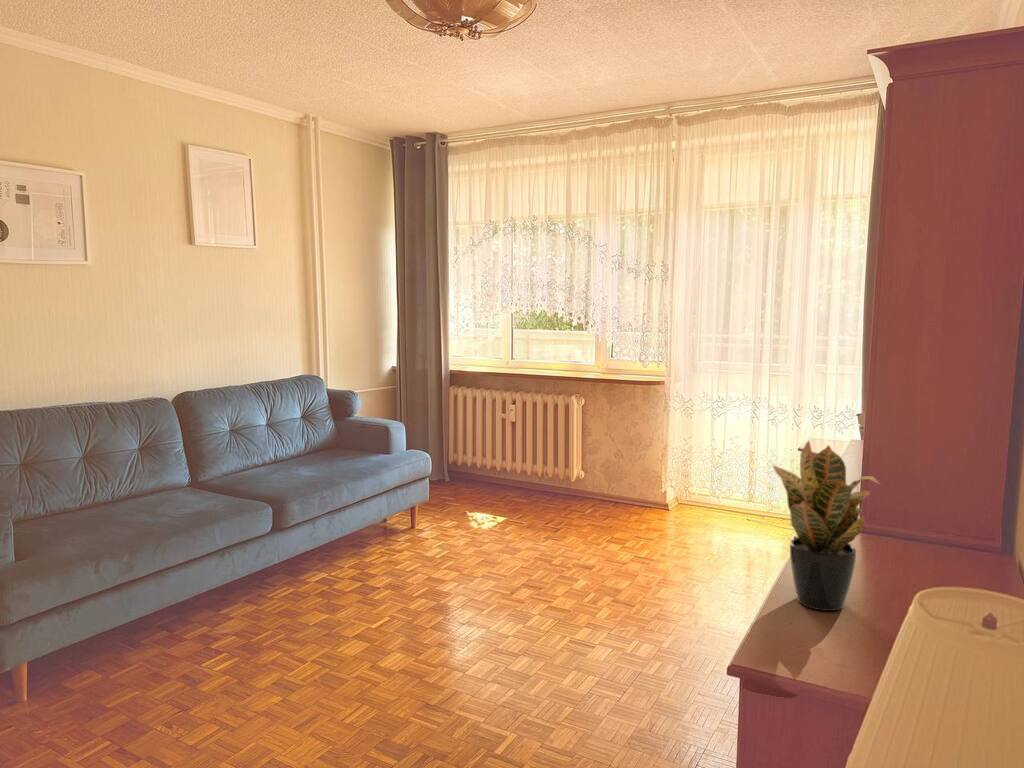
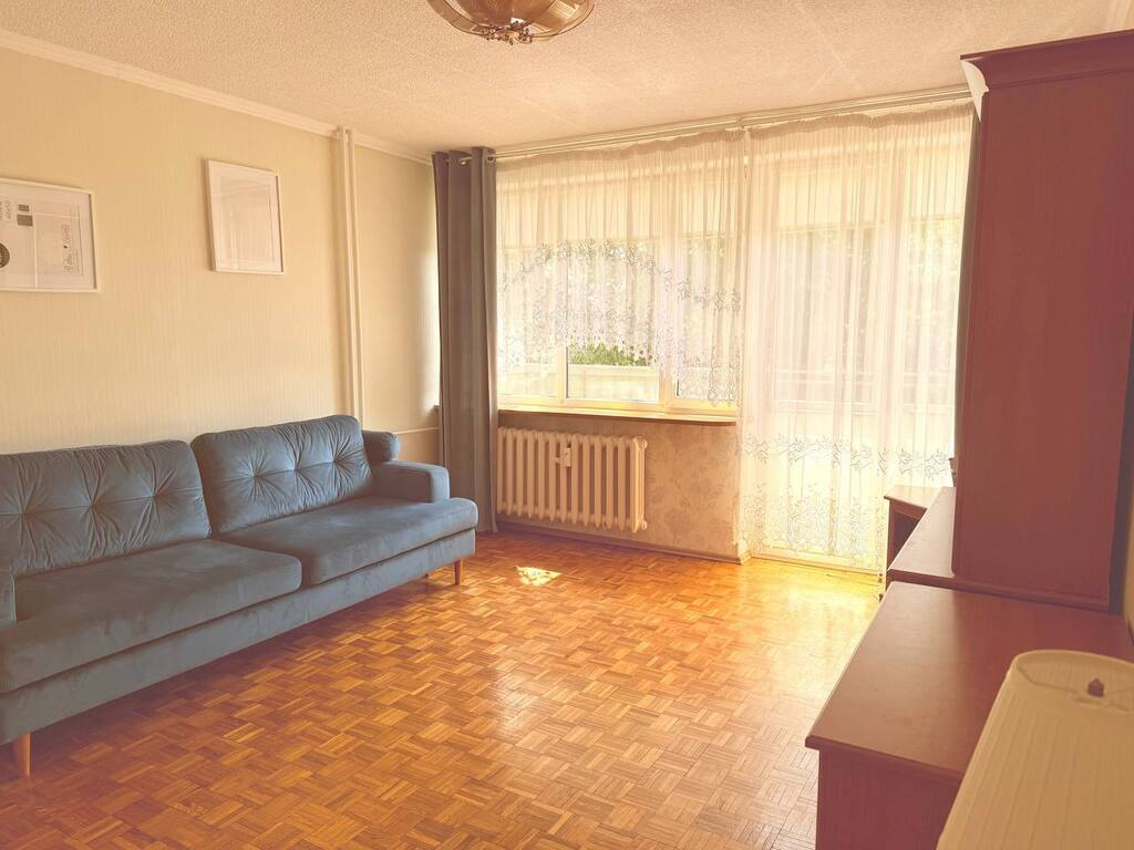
- potted plant (829, 520)
